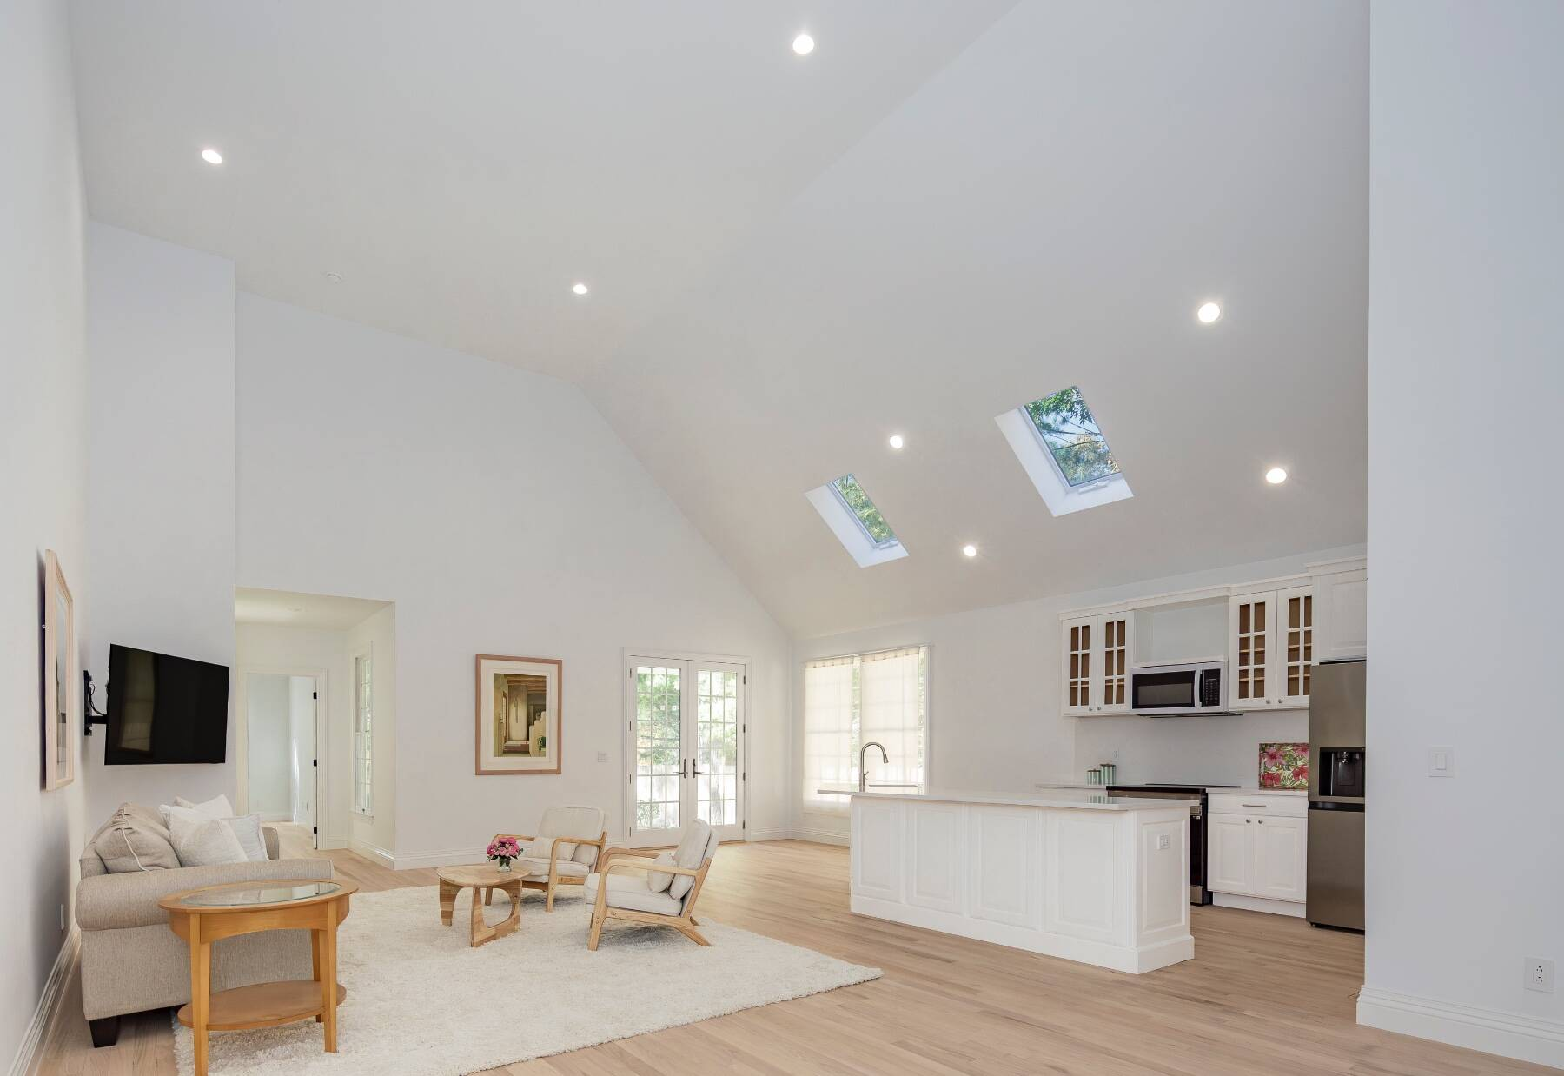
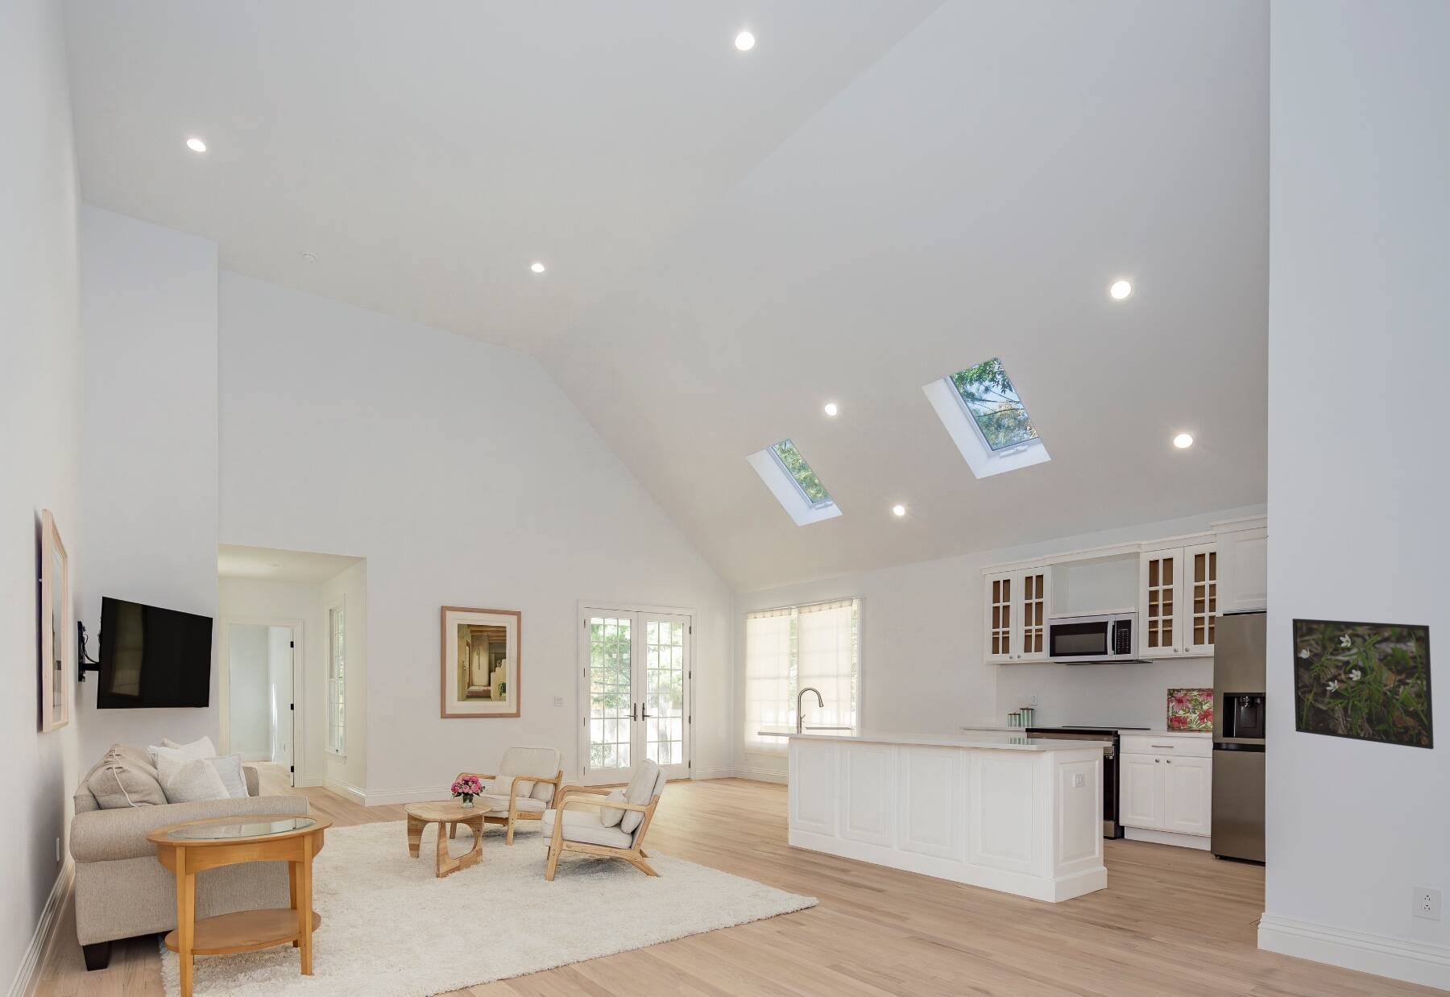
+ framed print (1359, 681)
